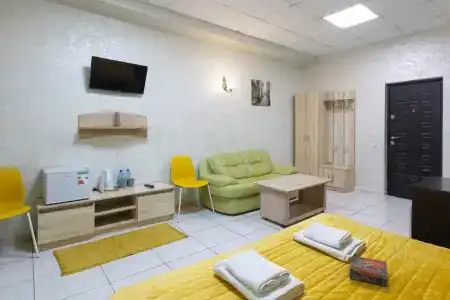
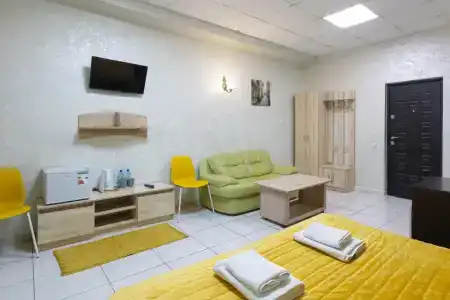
- book (368, 269)
